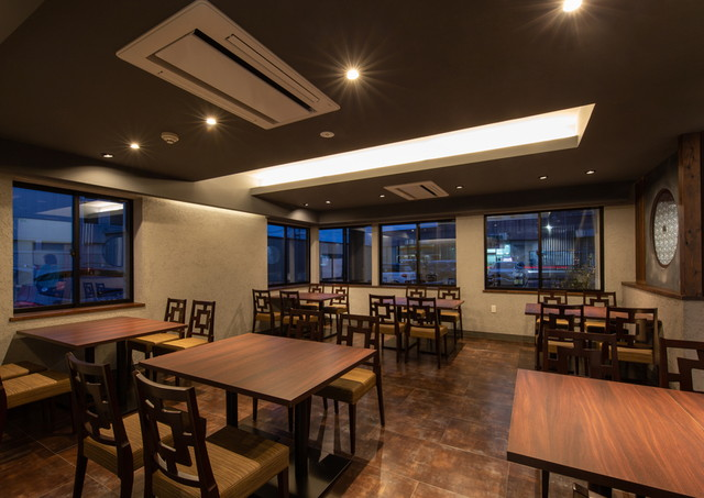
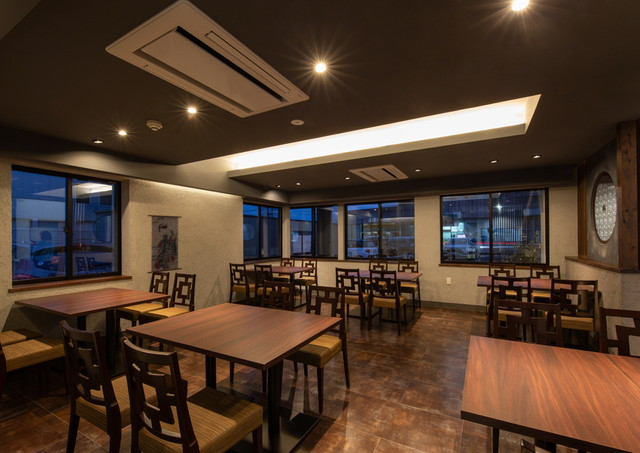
+ wall scroll (165, 239)
